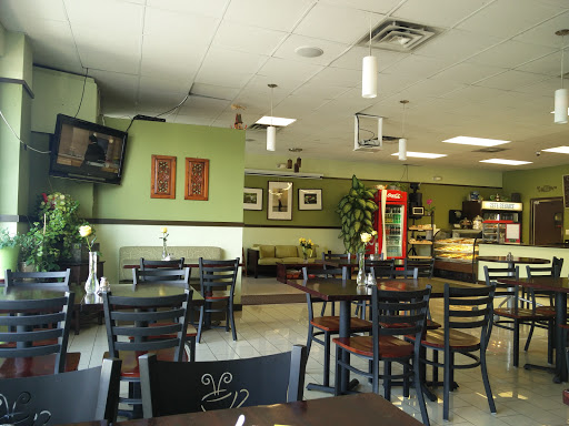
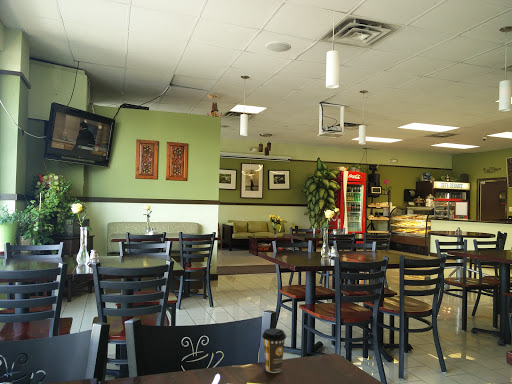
+ coffee cup (273, 350)
